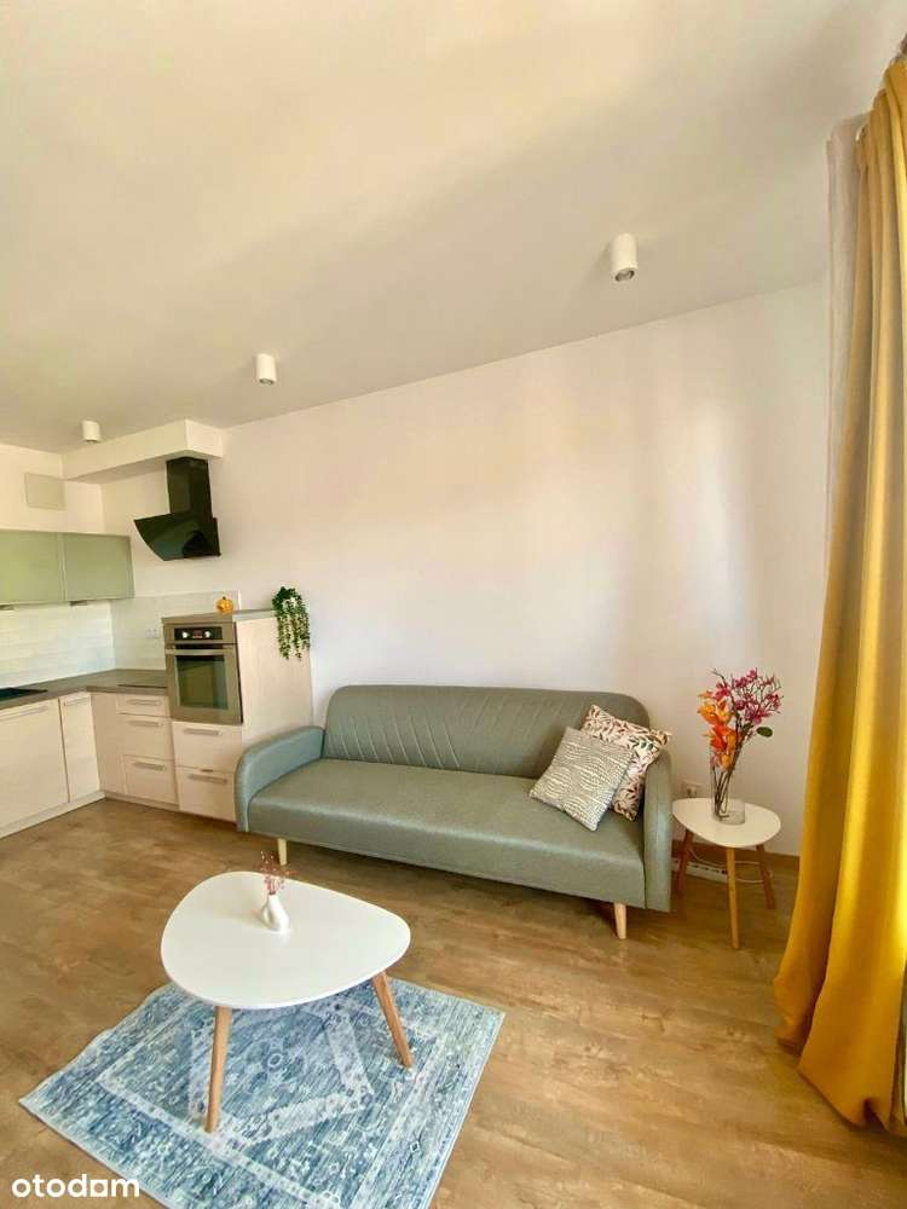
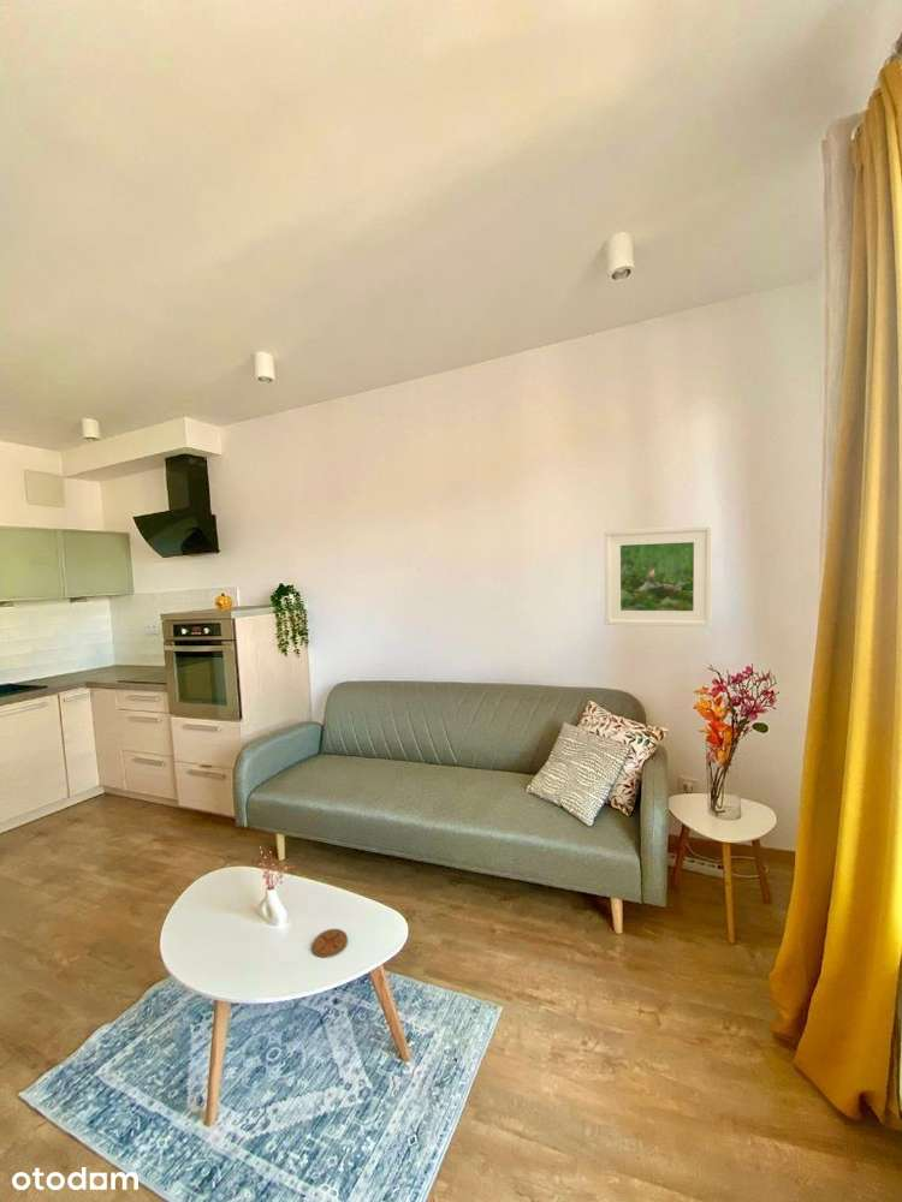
+ coaster (330, 942)
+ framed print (655, 577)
